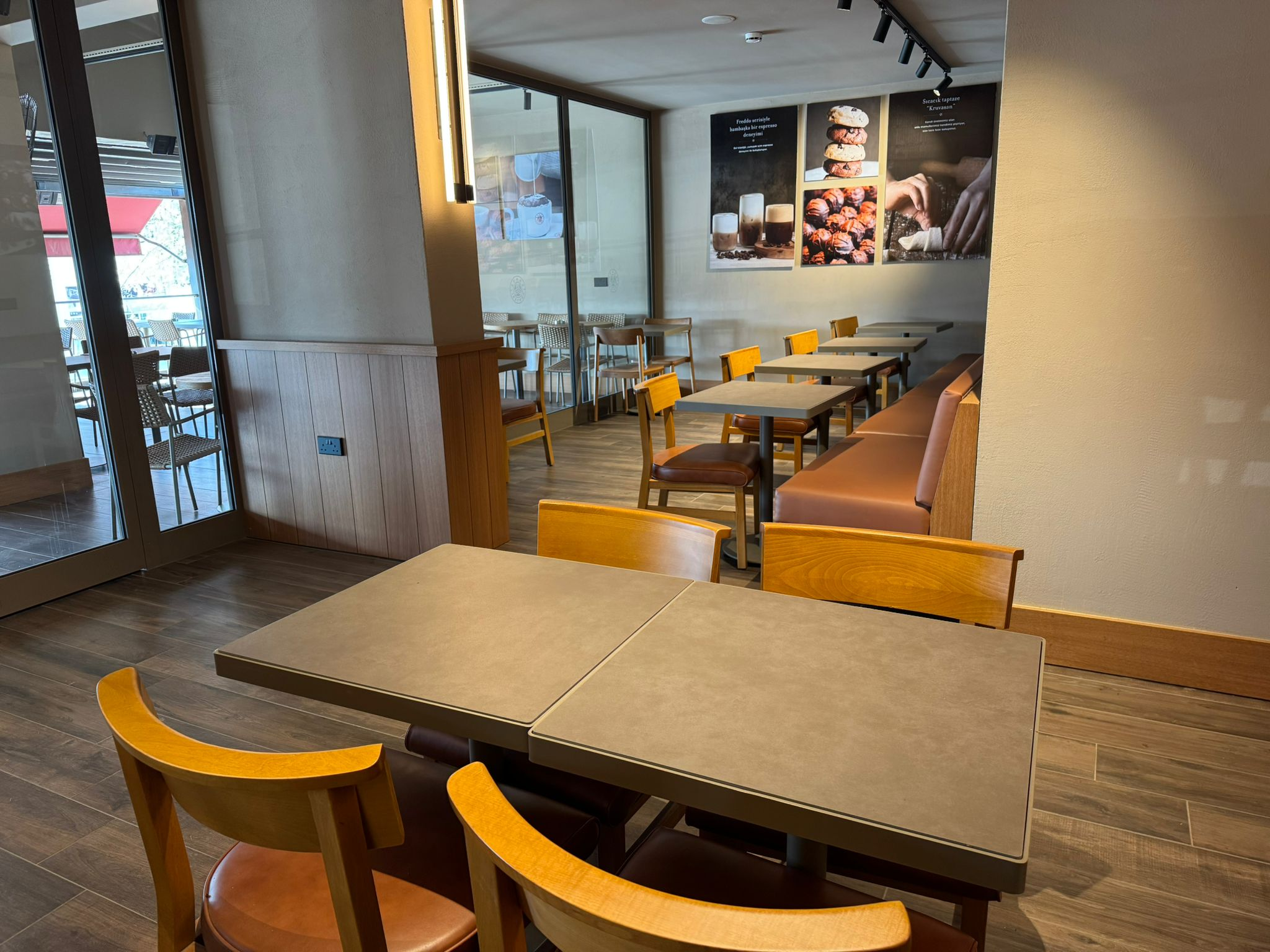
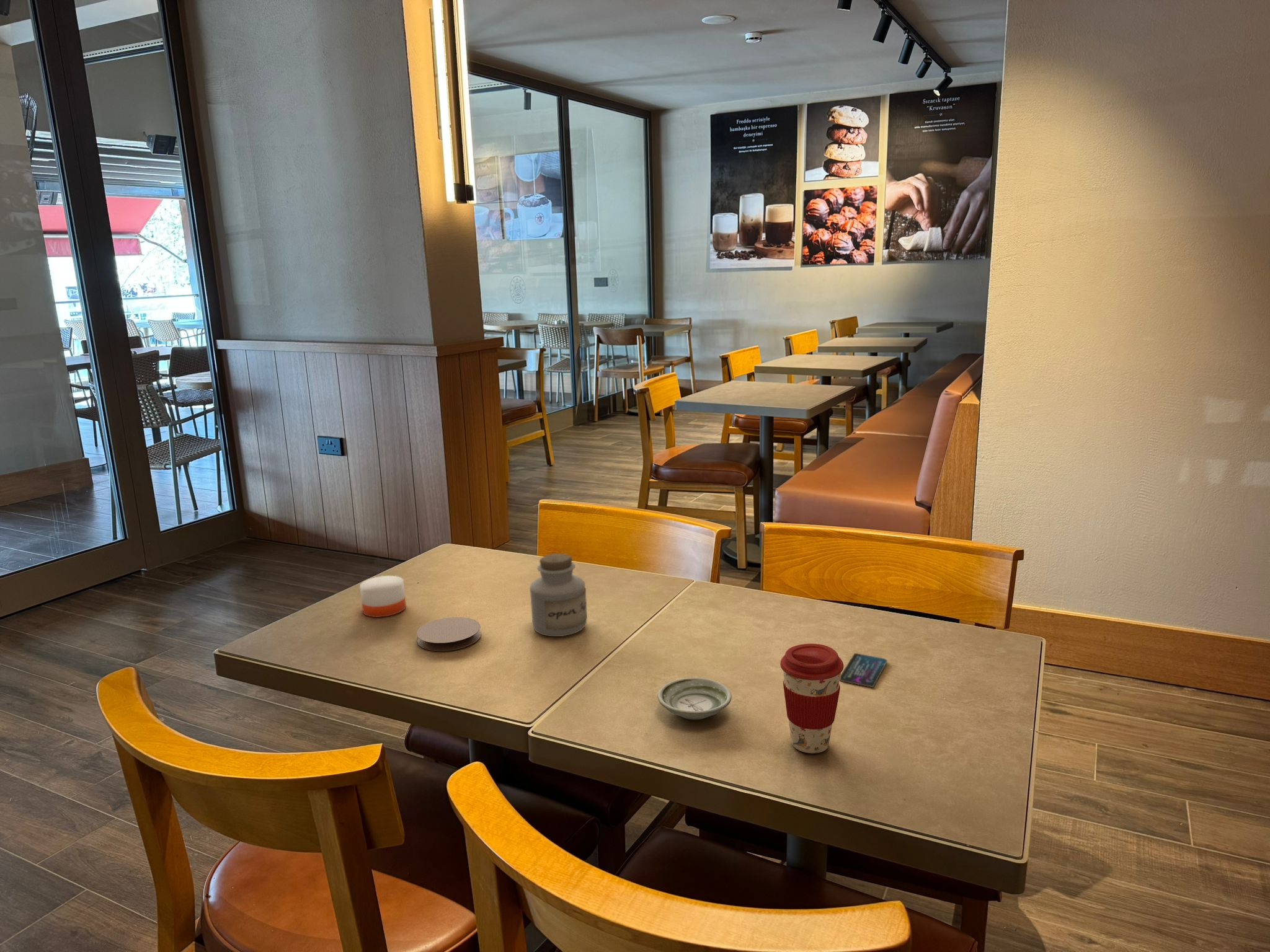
+ coffee cup (810, 699)
+ saucer (695, 702)
+ business card (863, 669)
+ candle (381, 581)
+ coaster (449, 633)
+ jar (558, 592)
